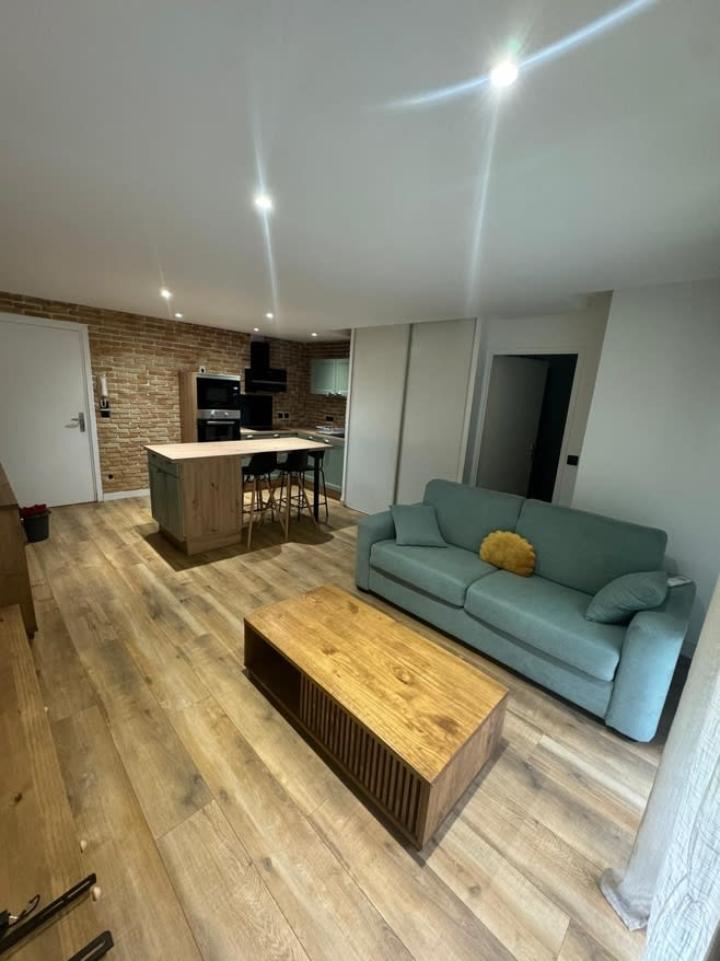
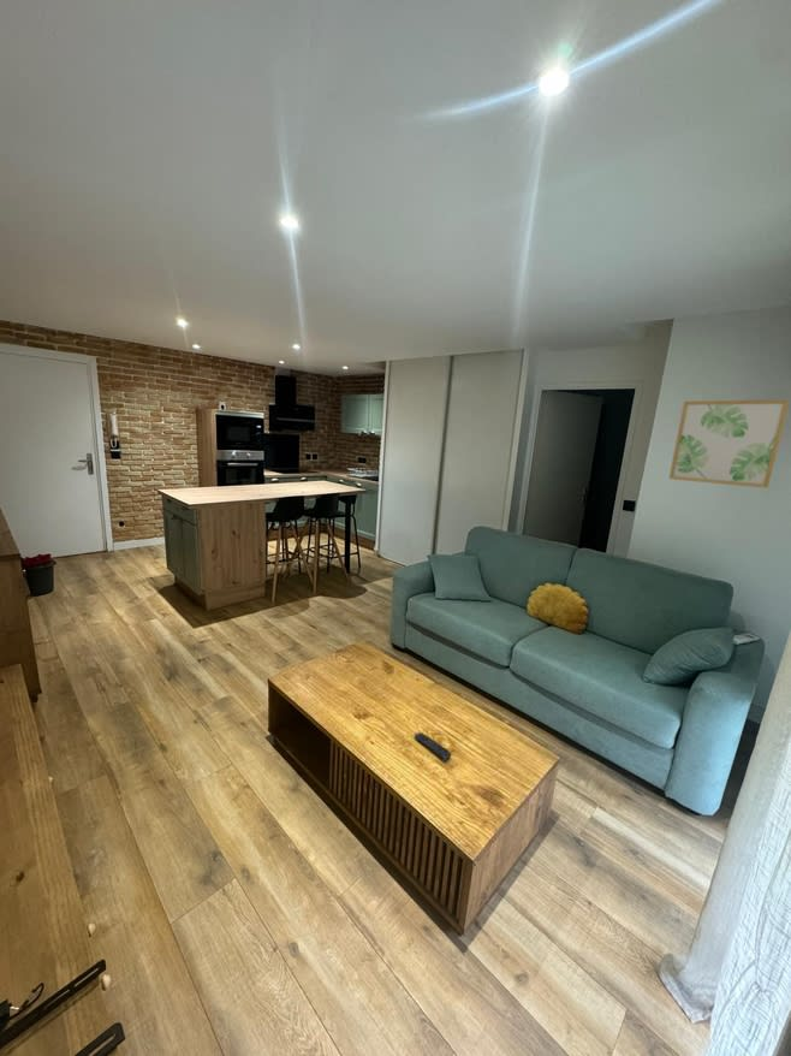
+ remote control (430, 744)
+ wall art (724, 443)
